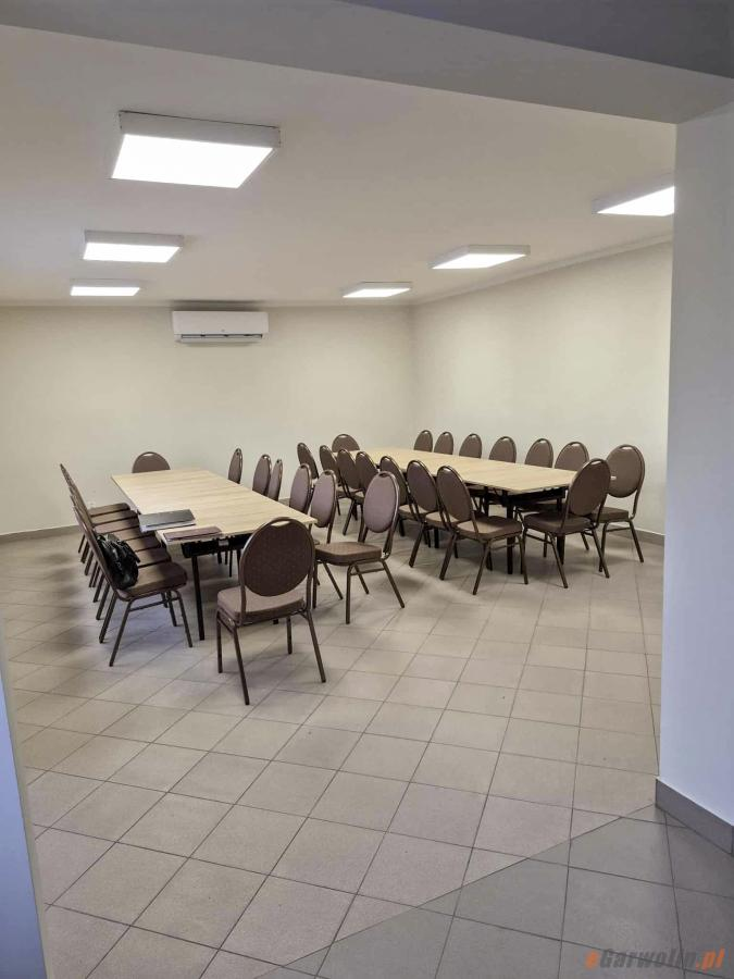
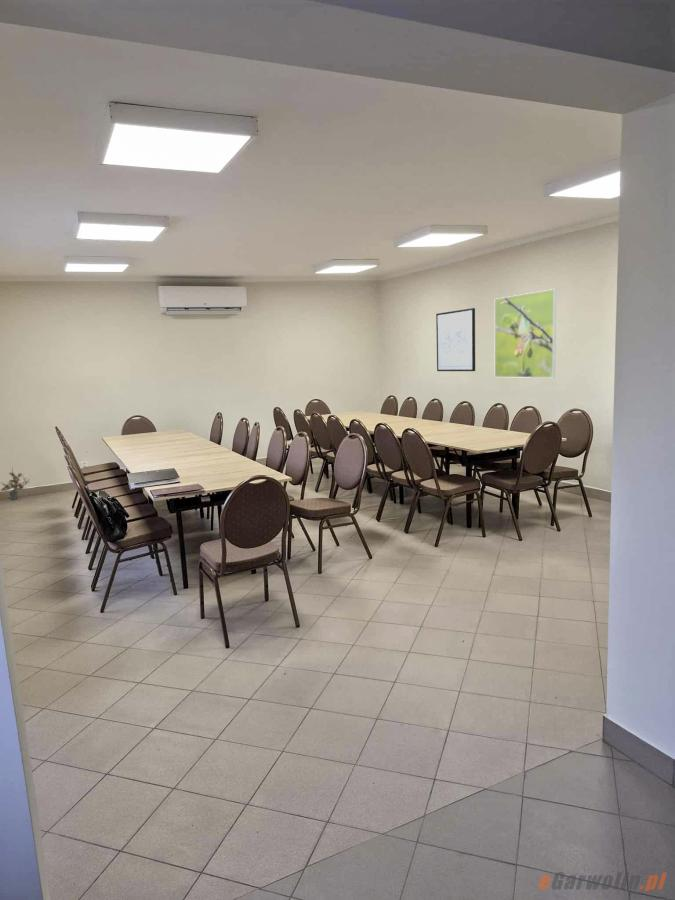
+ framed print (523, 336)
+ potted plant (14, 482)
+ wall art (455, 341)
